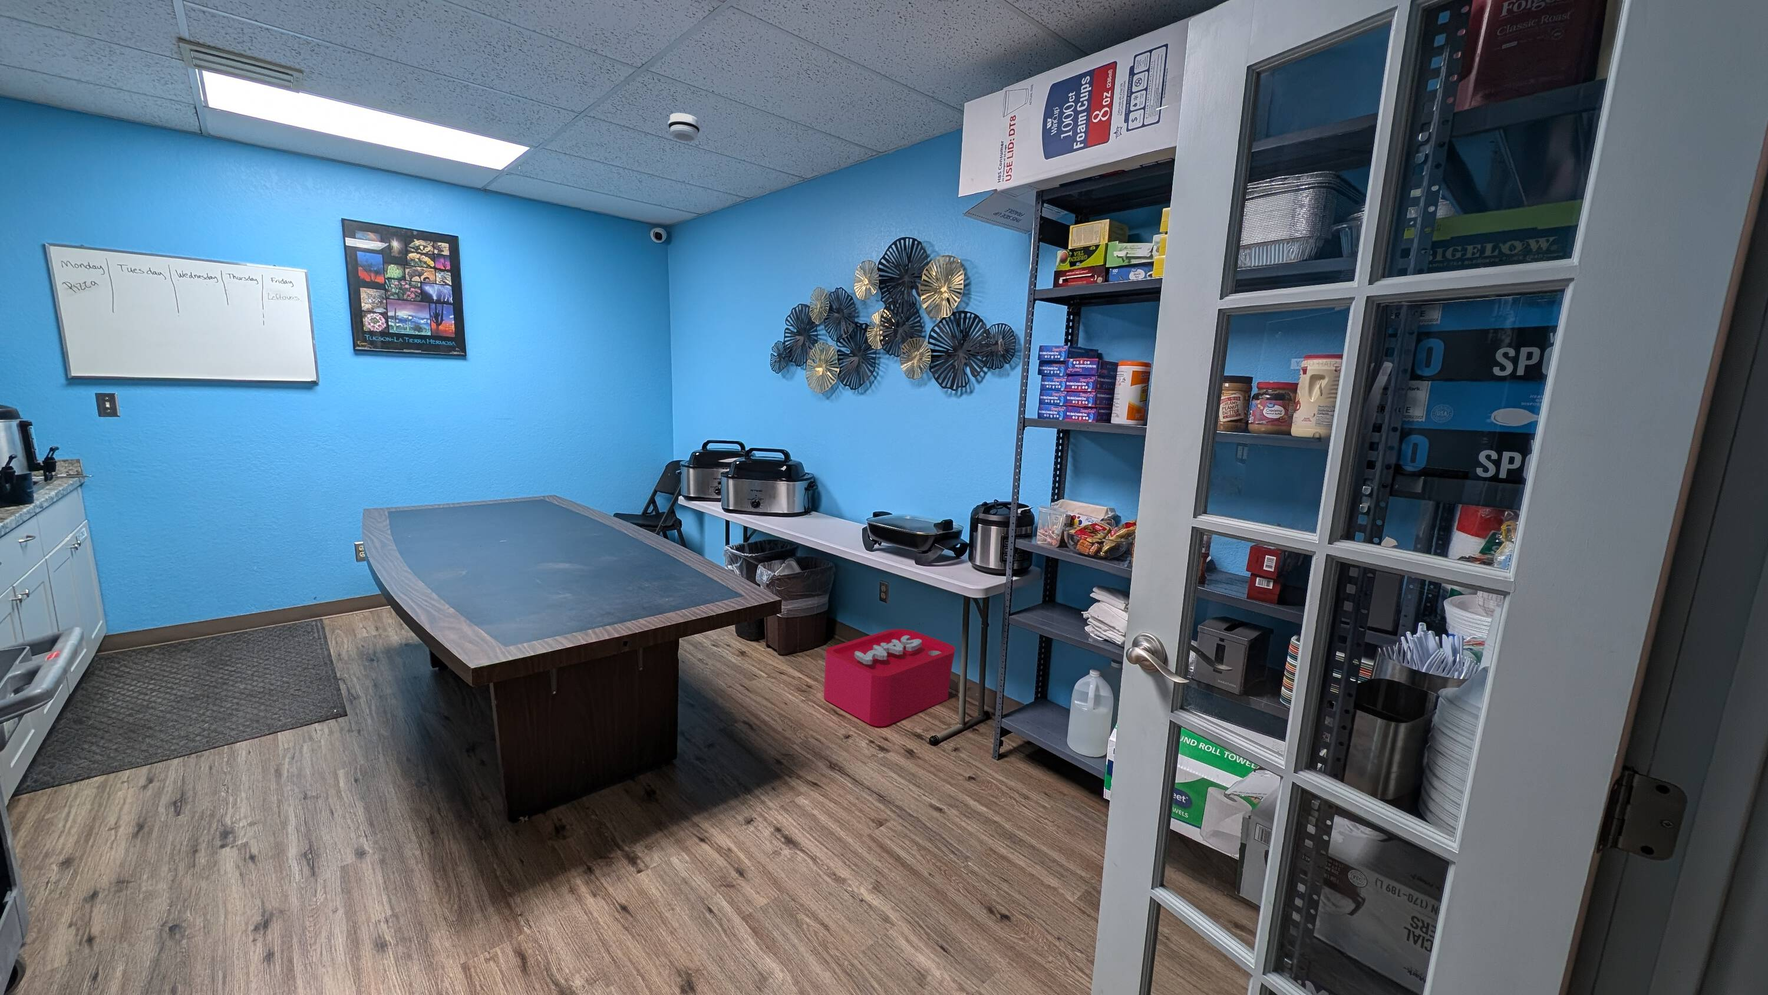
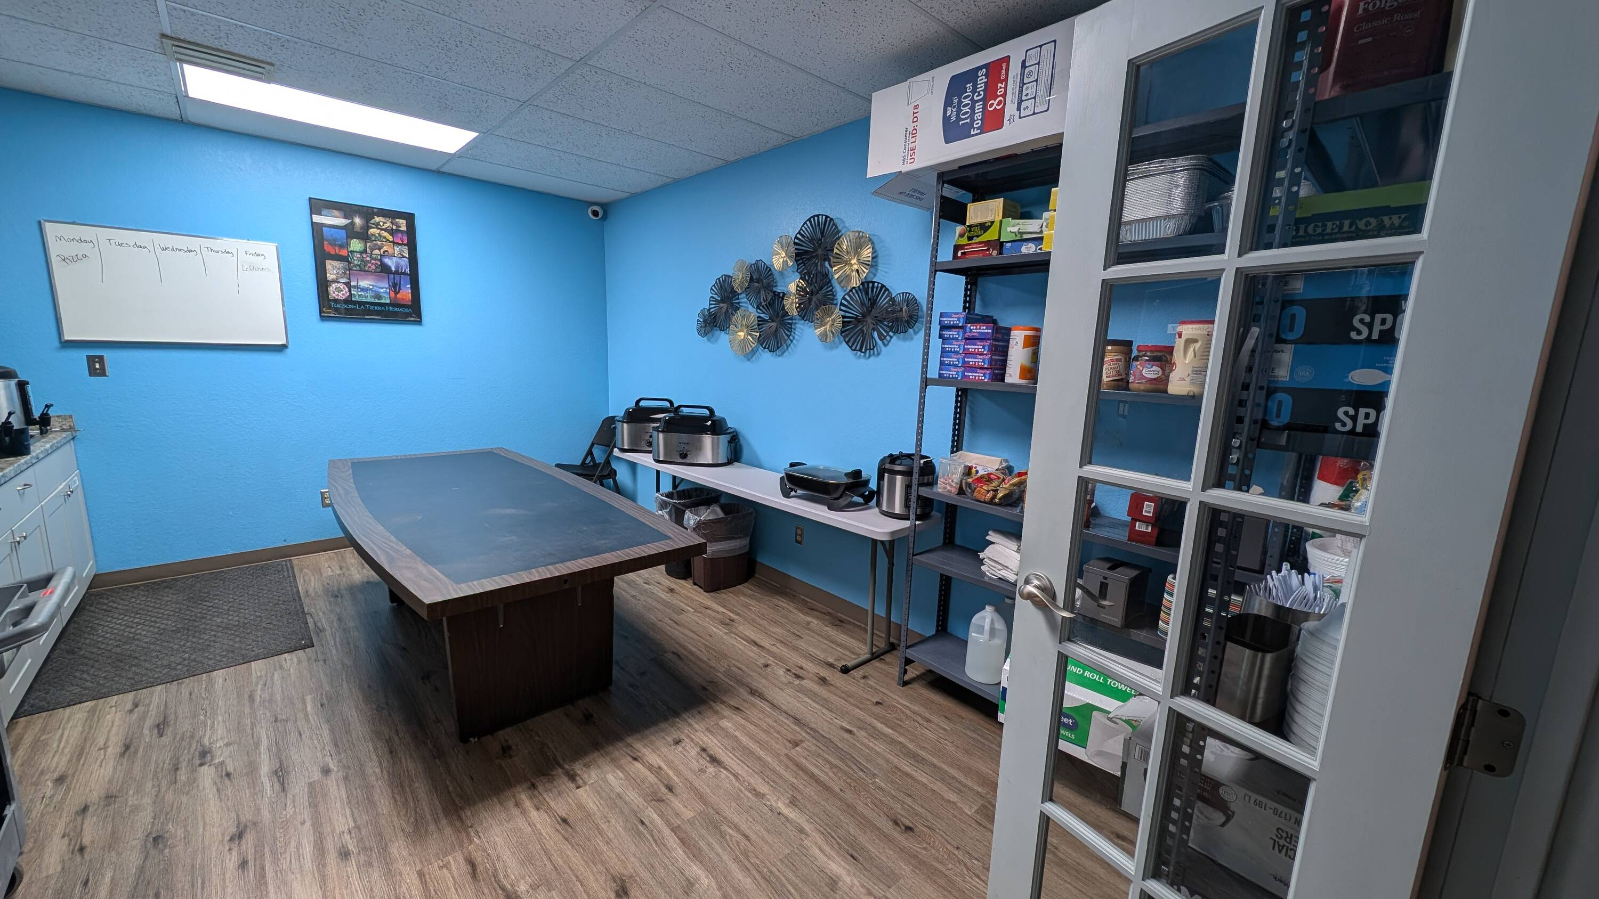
- smoke detector (684, 128)
- storage bin (903, 672)
